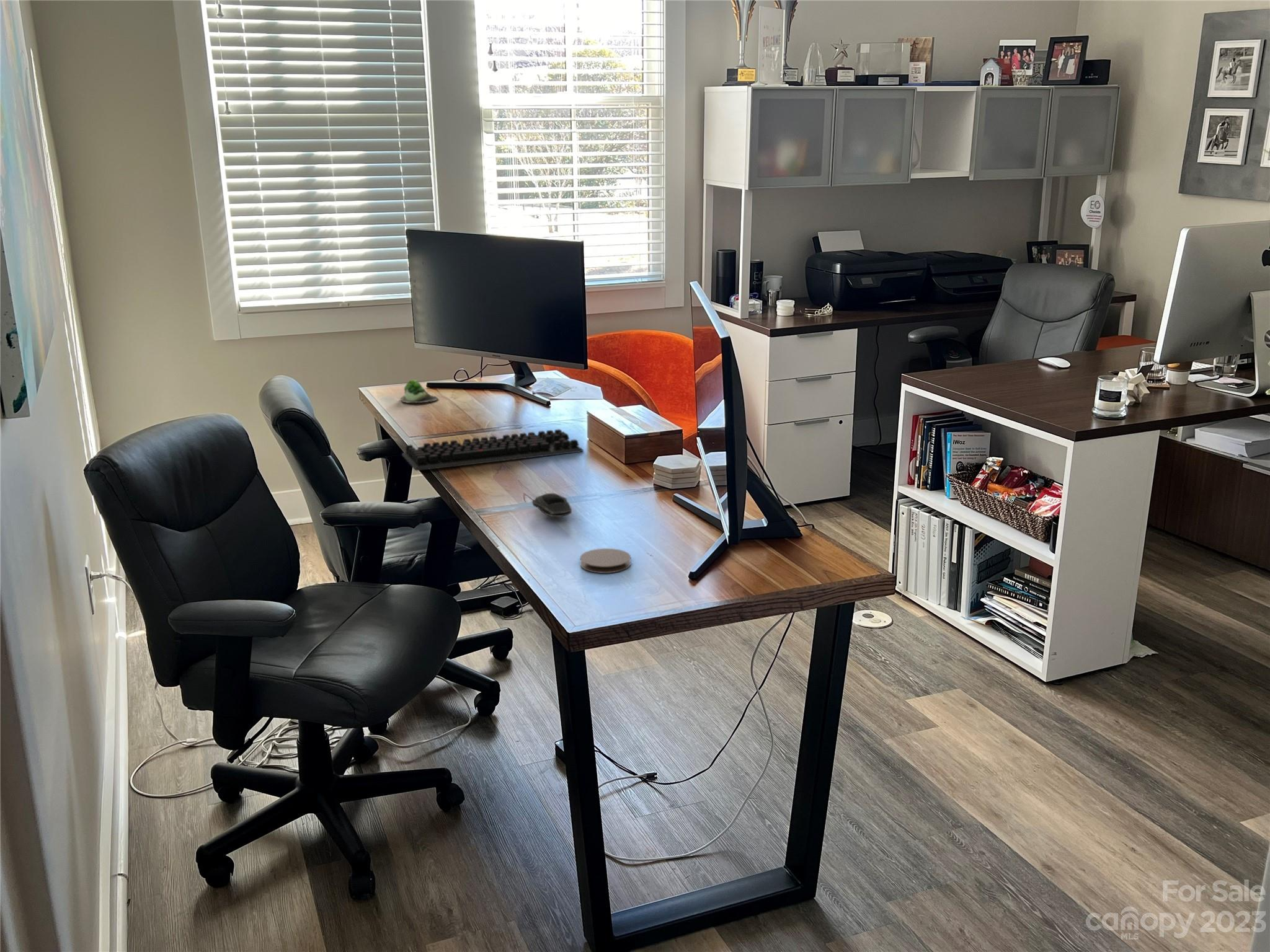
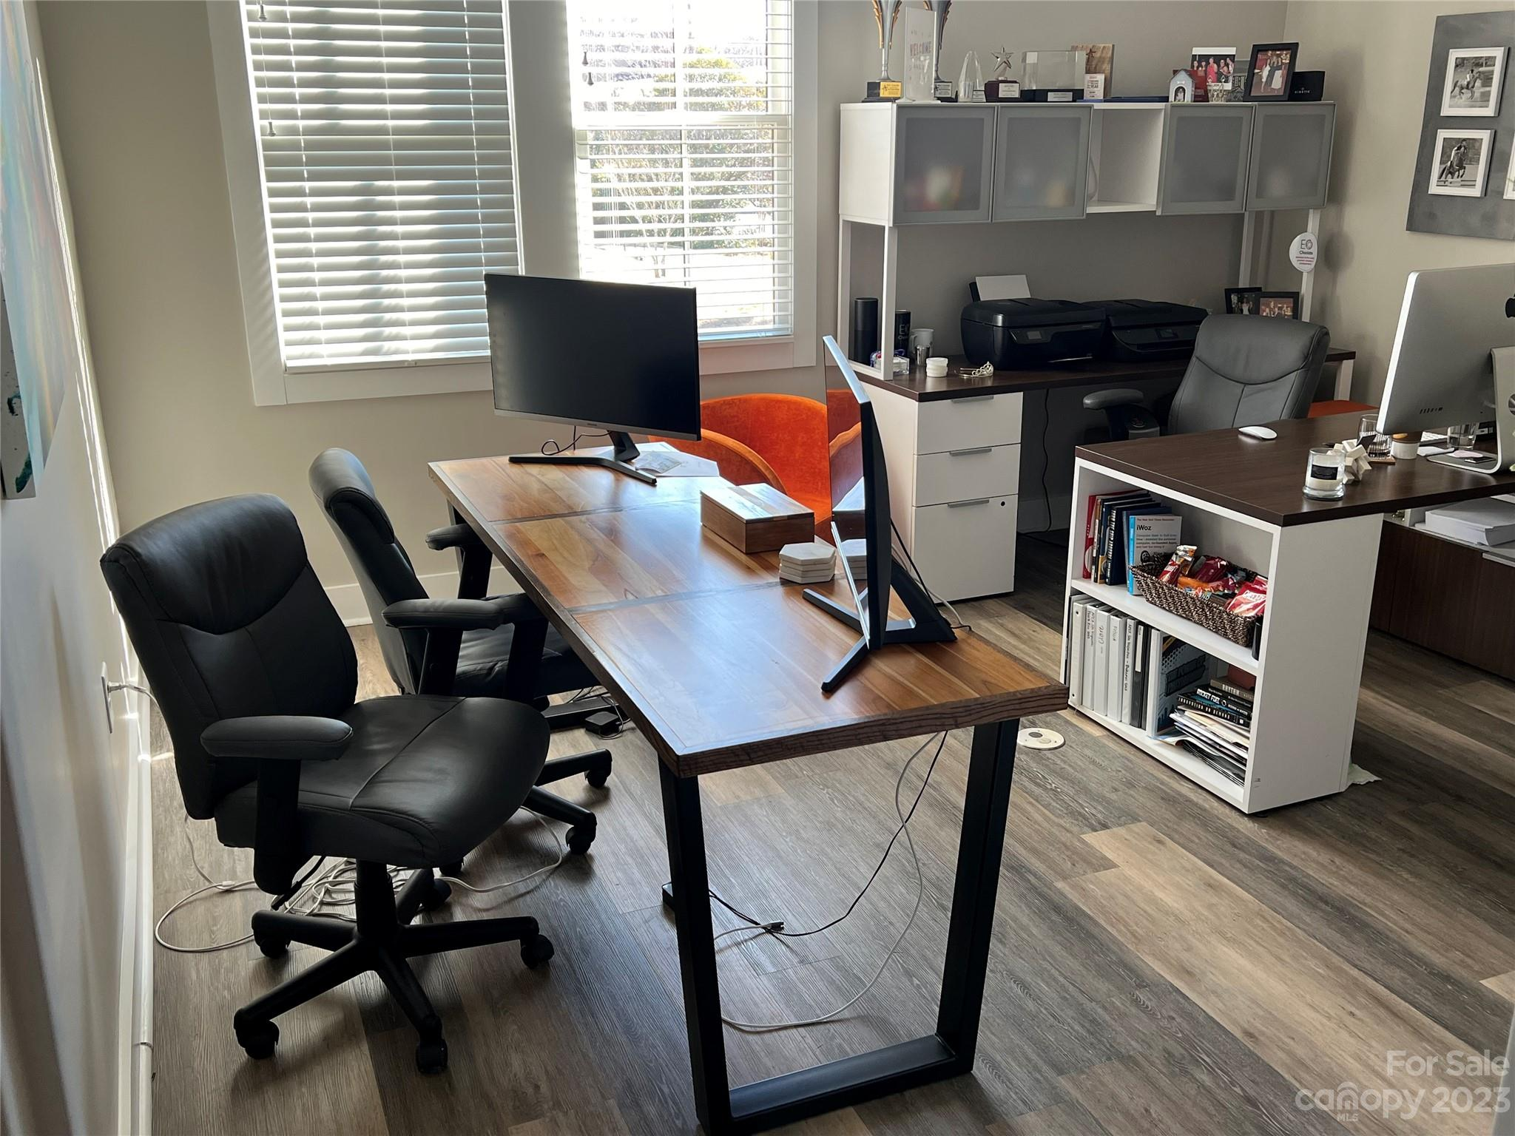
- computer keyboard (493, 448)
- succulent plant (419, 389)
- computer mouse (553, 505)
- coaster (605, 560)
